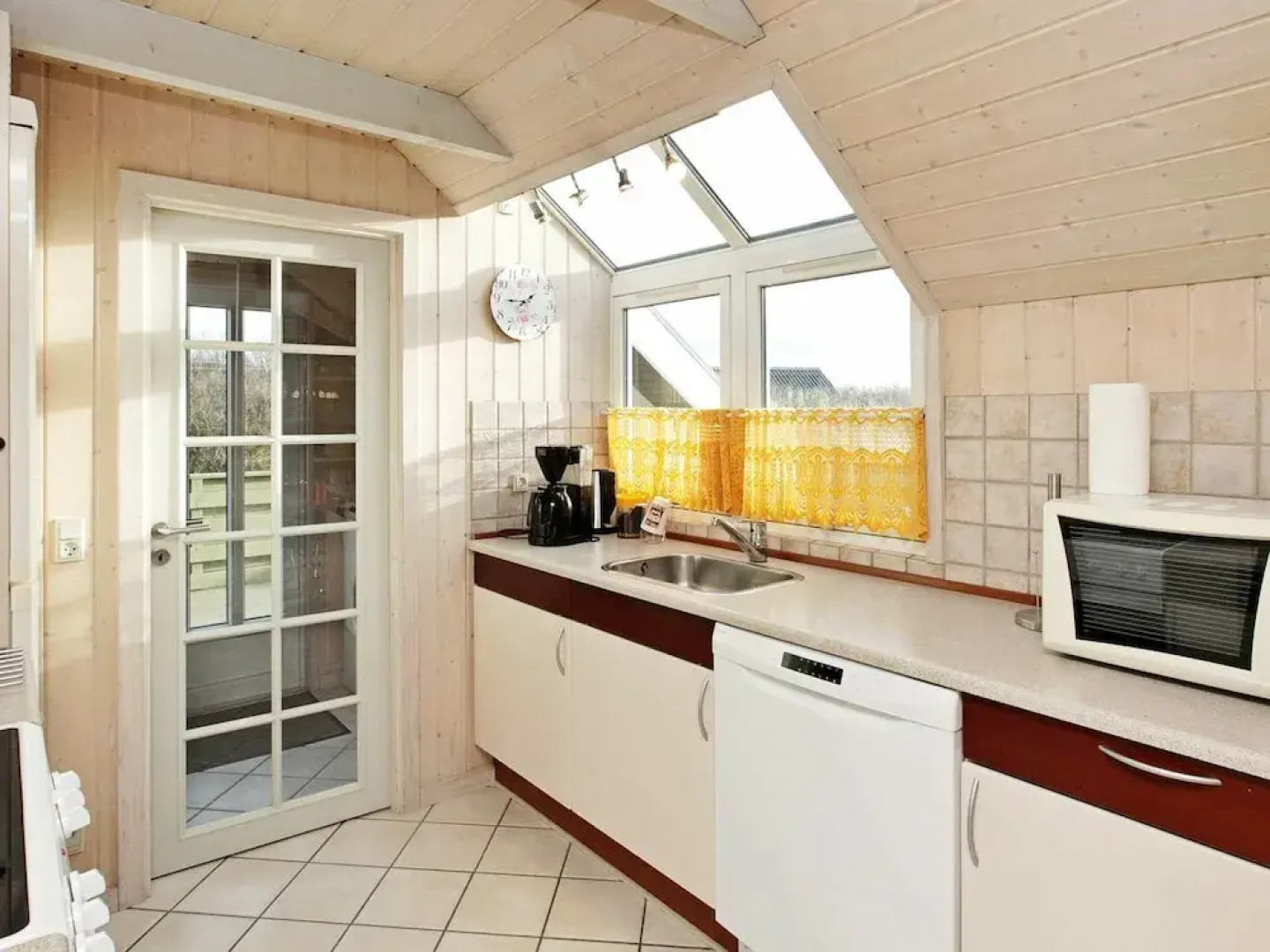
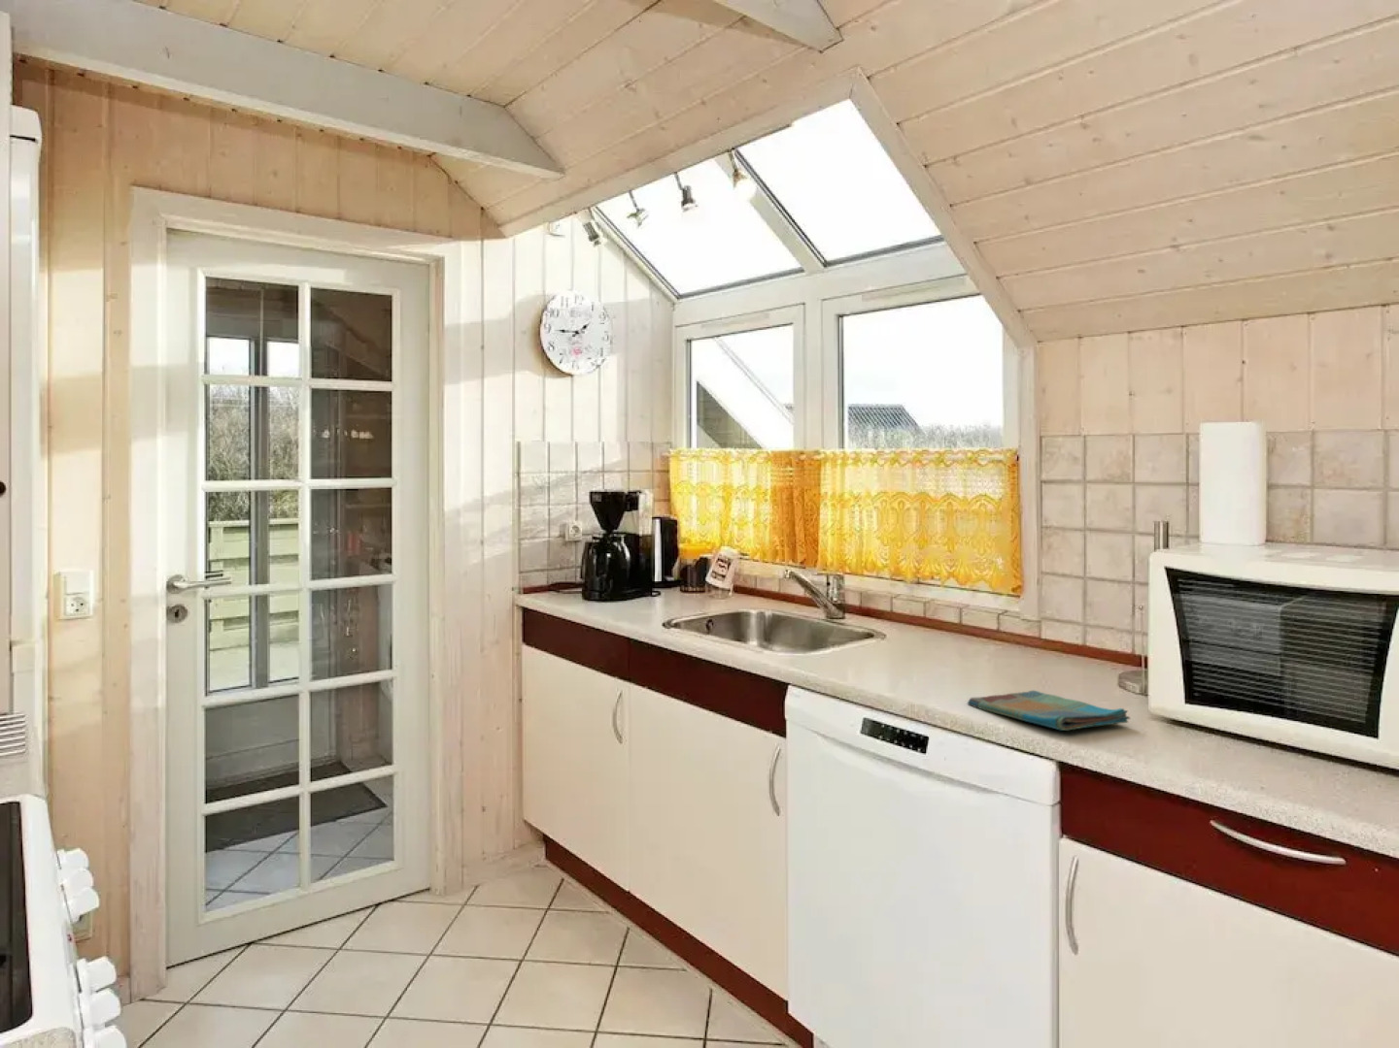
+ dish towel (1044, 708)
